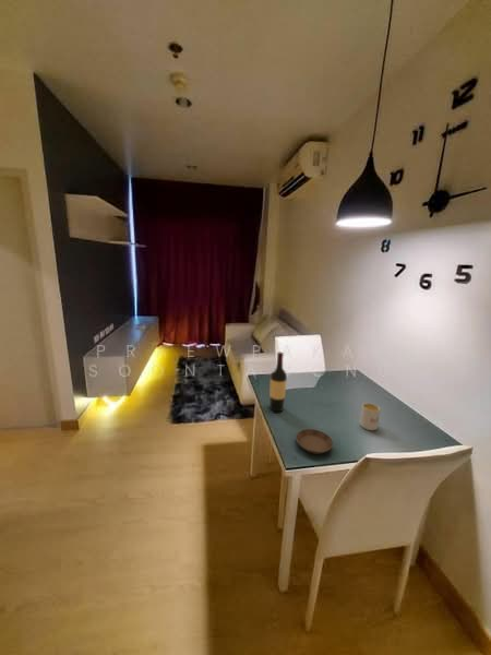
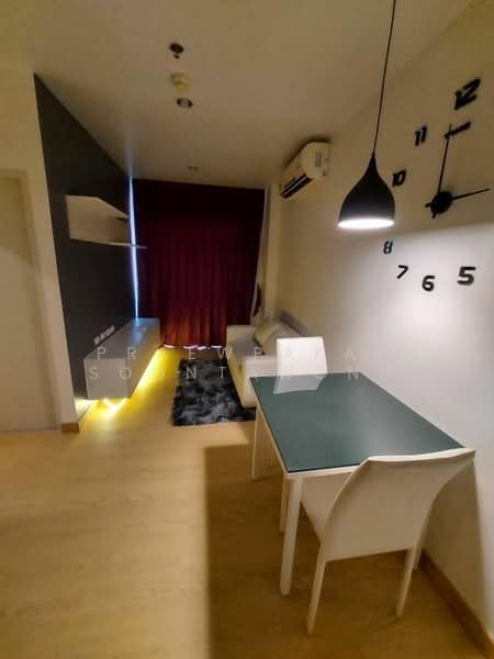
- mug (370, 415)
- saucer (313, 442)
- wine bottle (278, 381)
